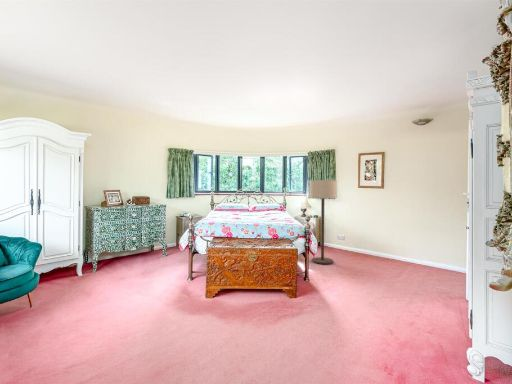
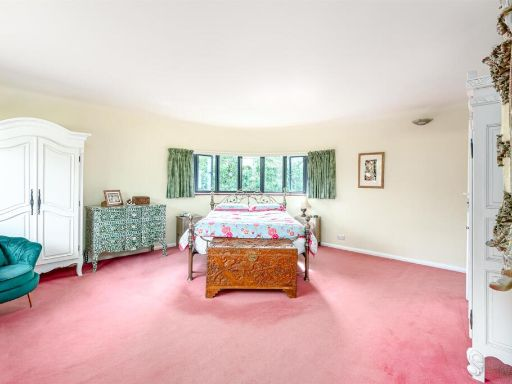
- floor lamp (322, 221)
